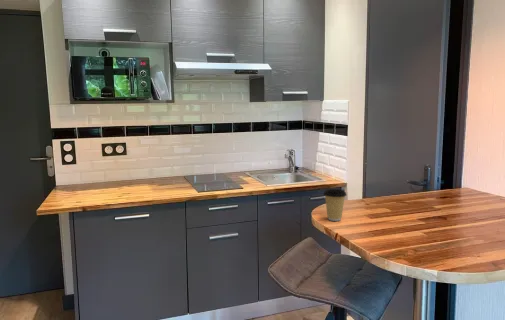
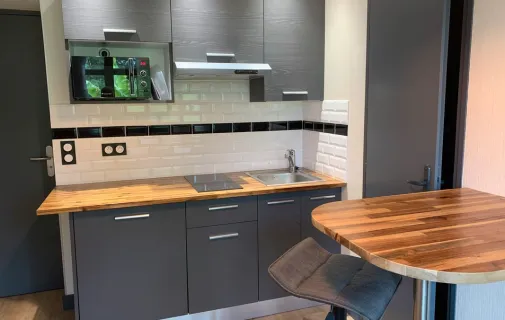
- coffee cup (334, 204)
